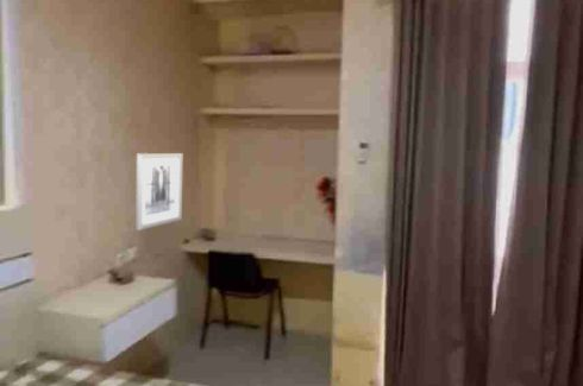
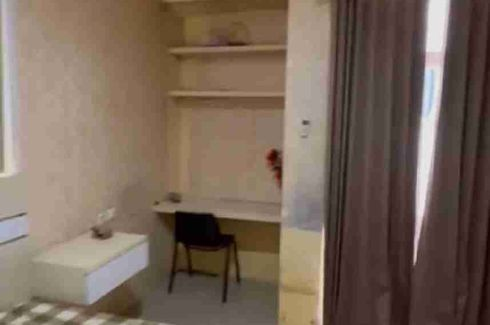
- wall art (161, 189)
